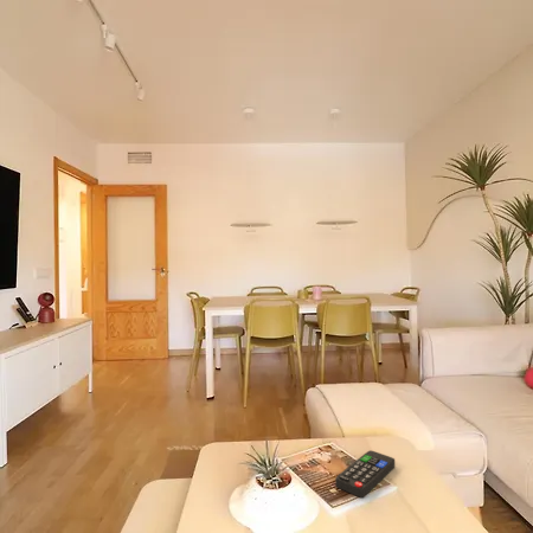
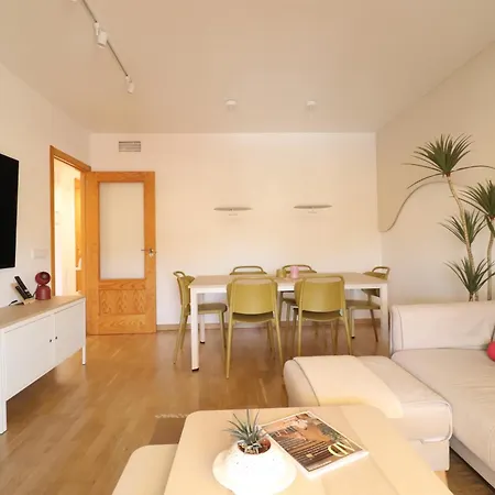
- remote control (366, 470)
